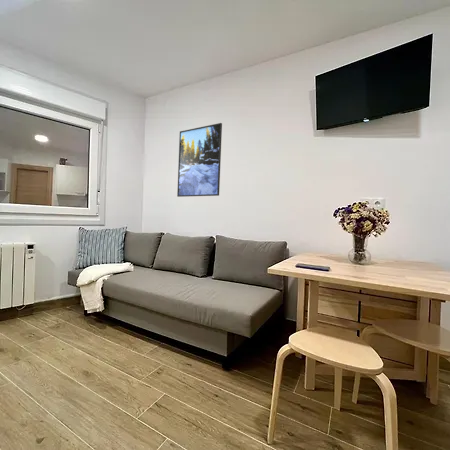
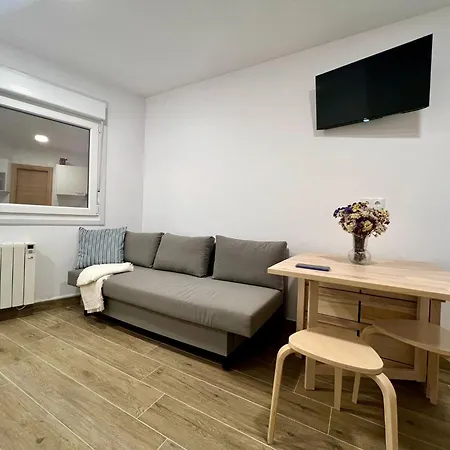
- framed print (198, 161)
